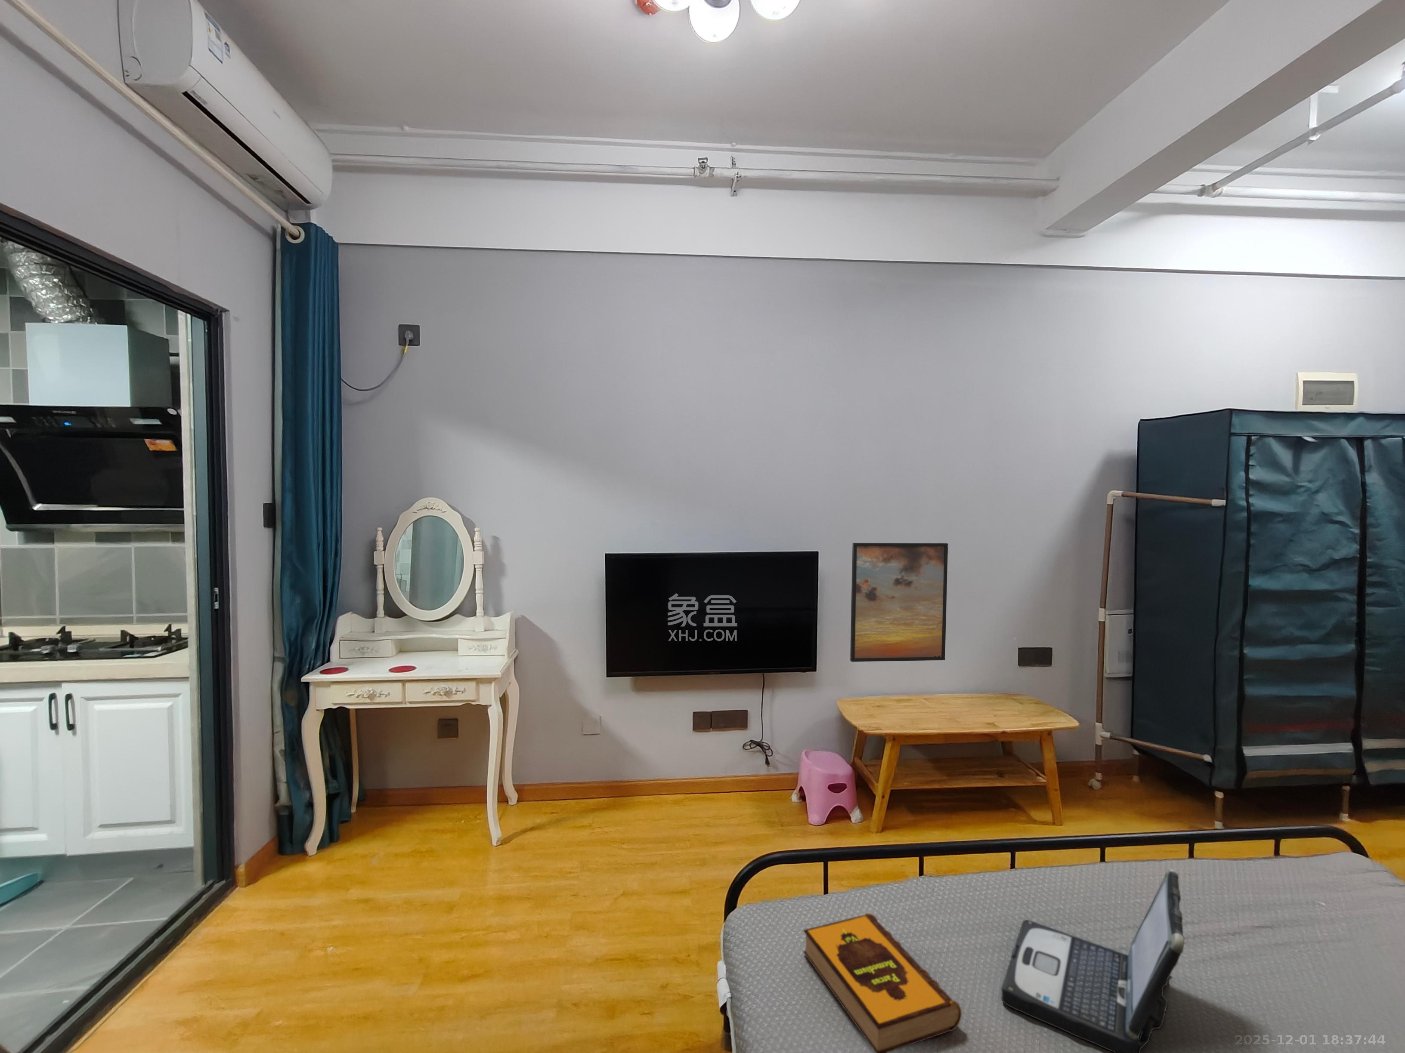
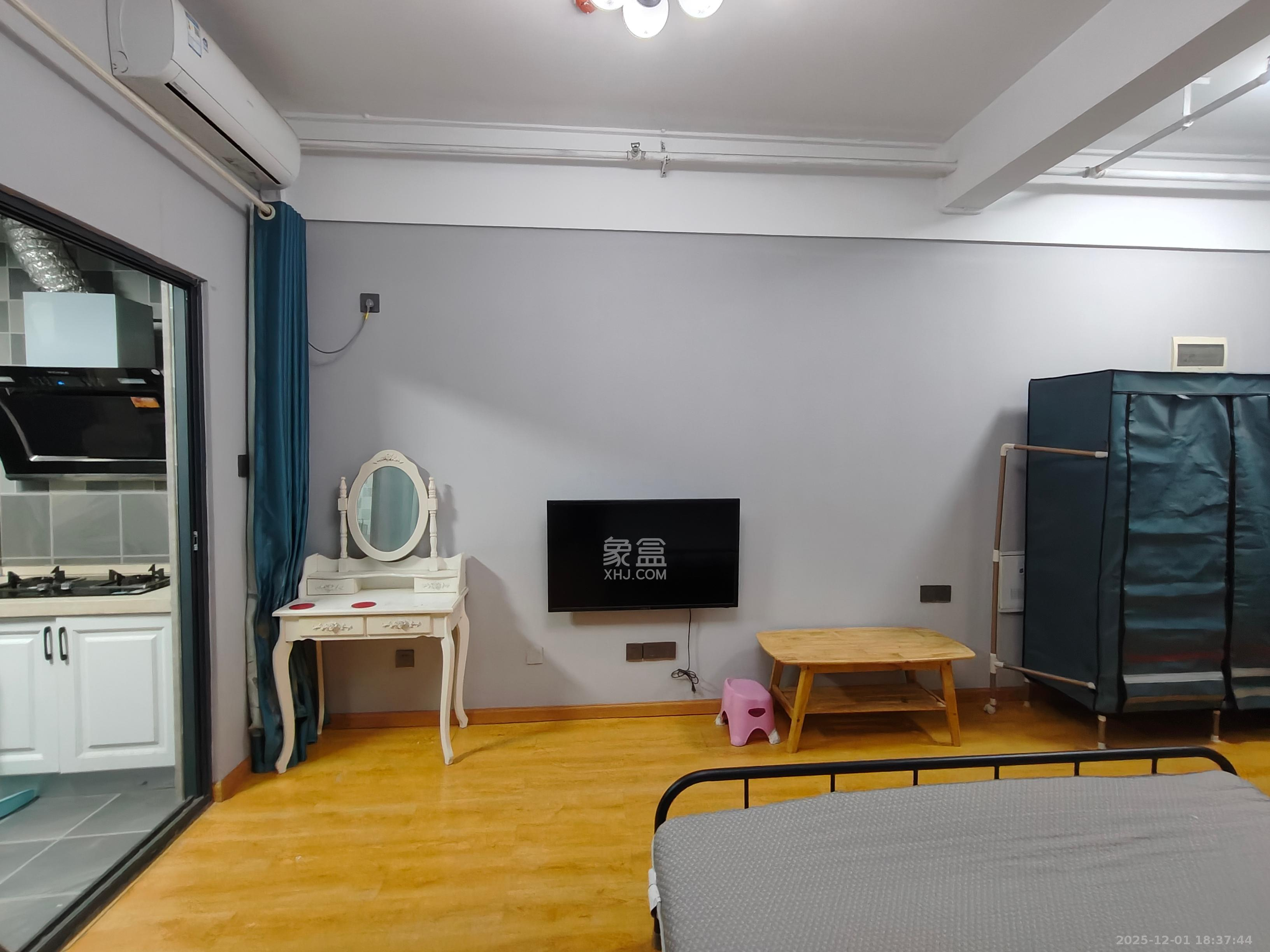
- hardback book (877, 974)
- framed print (898, 602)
- laptop (1093, 942)
